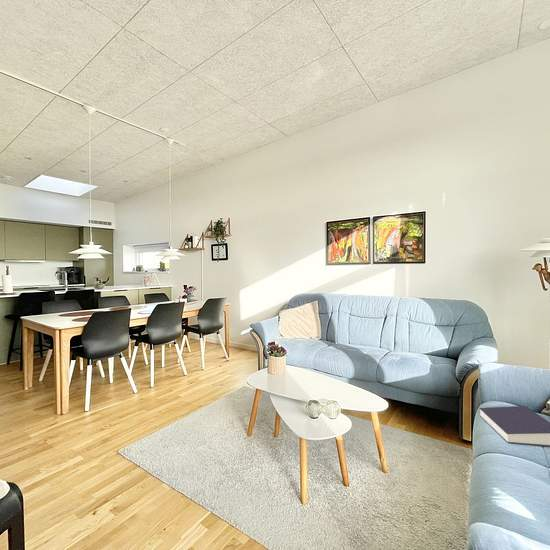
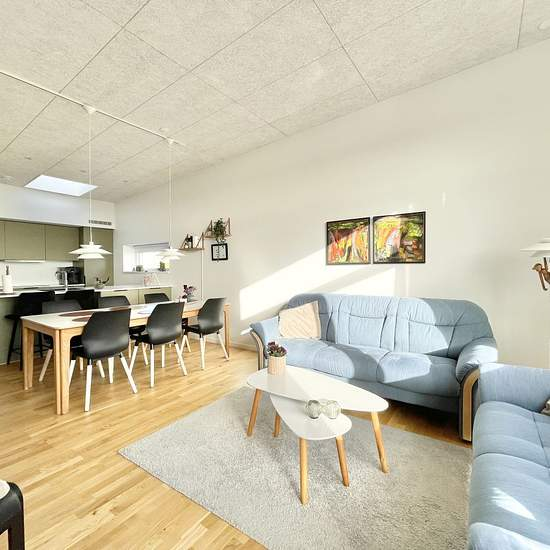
- book (517, 422)
